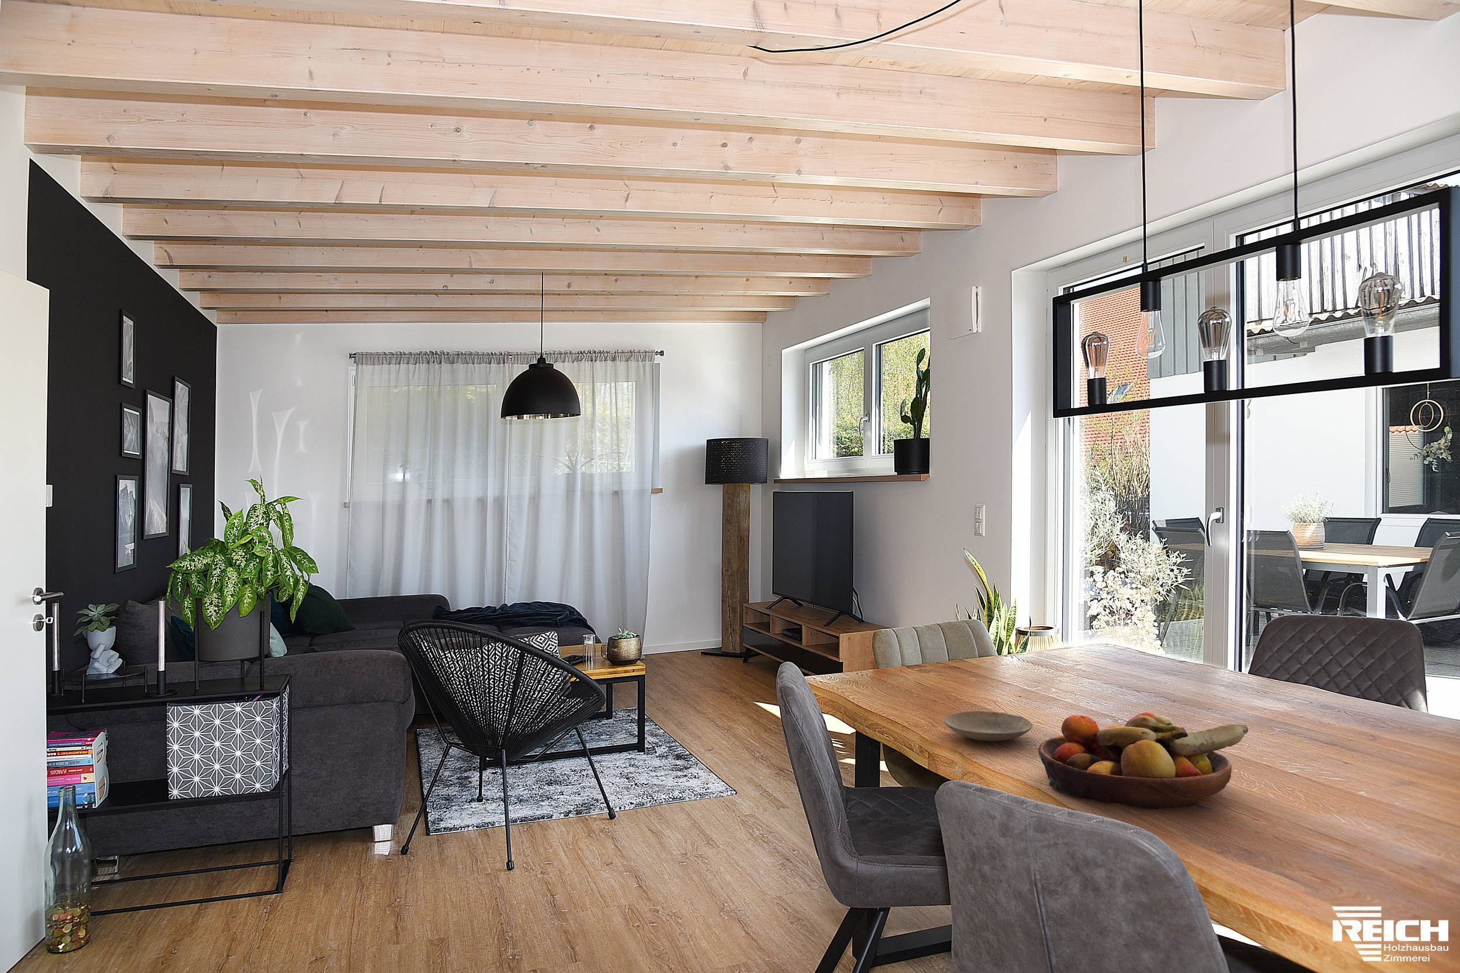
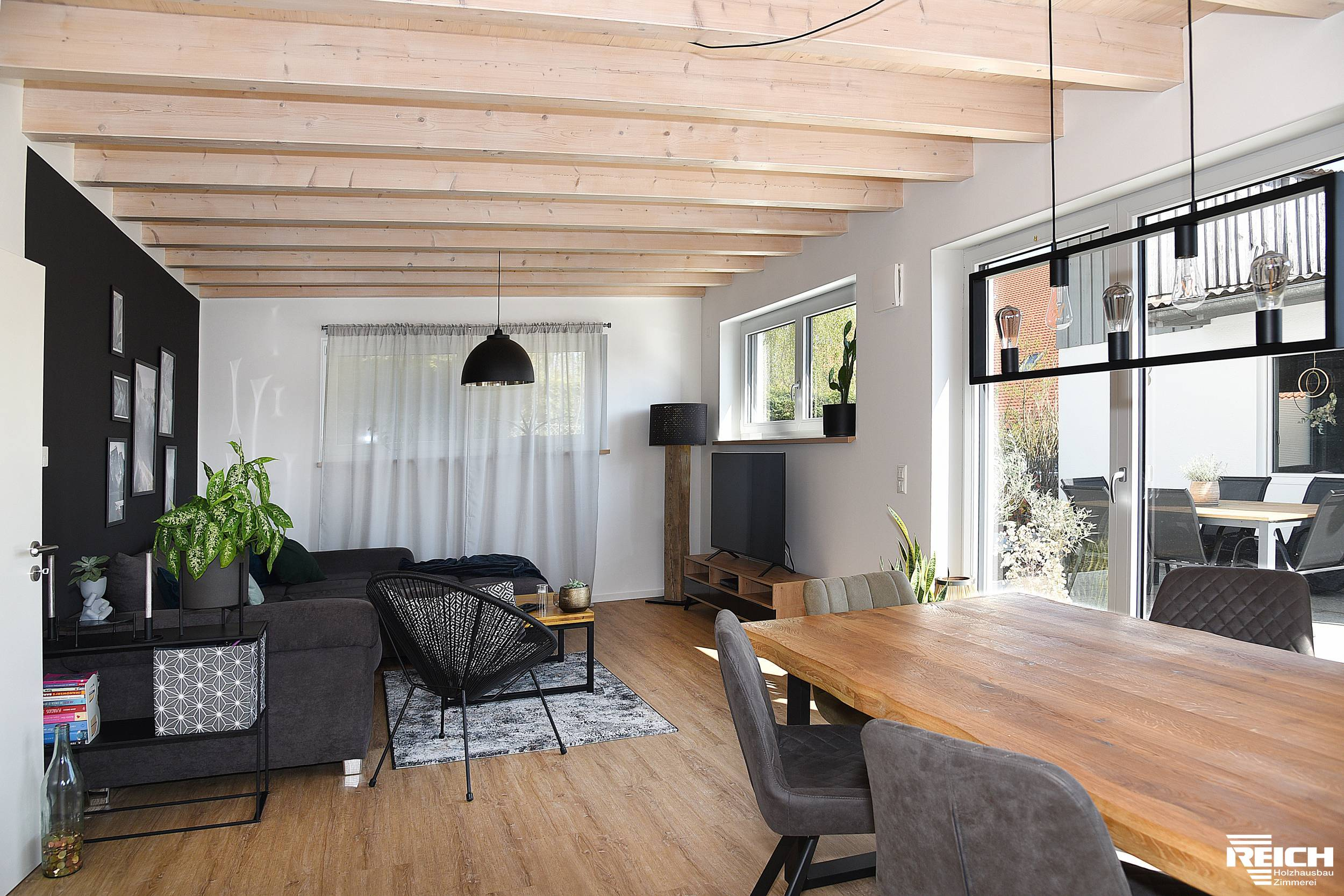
- plate (987, 729)
- fruit bowl (1133, 746)
